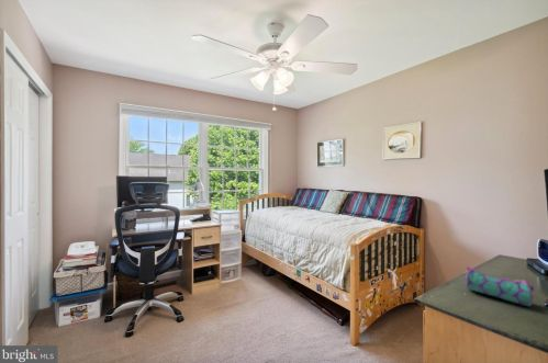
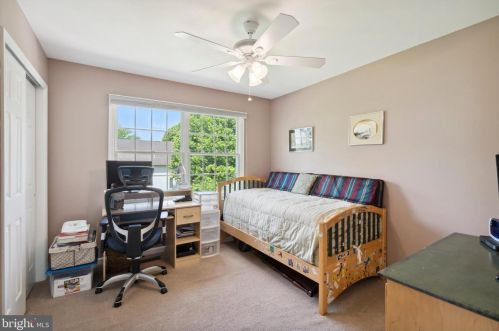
- pencil case (496, 285)
